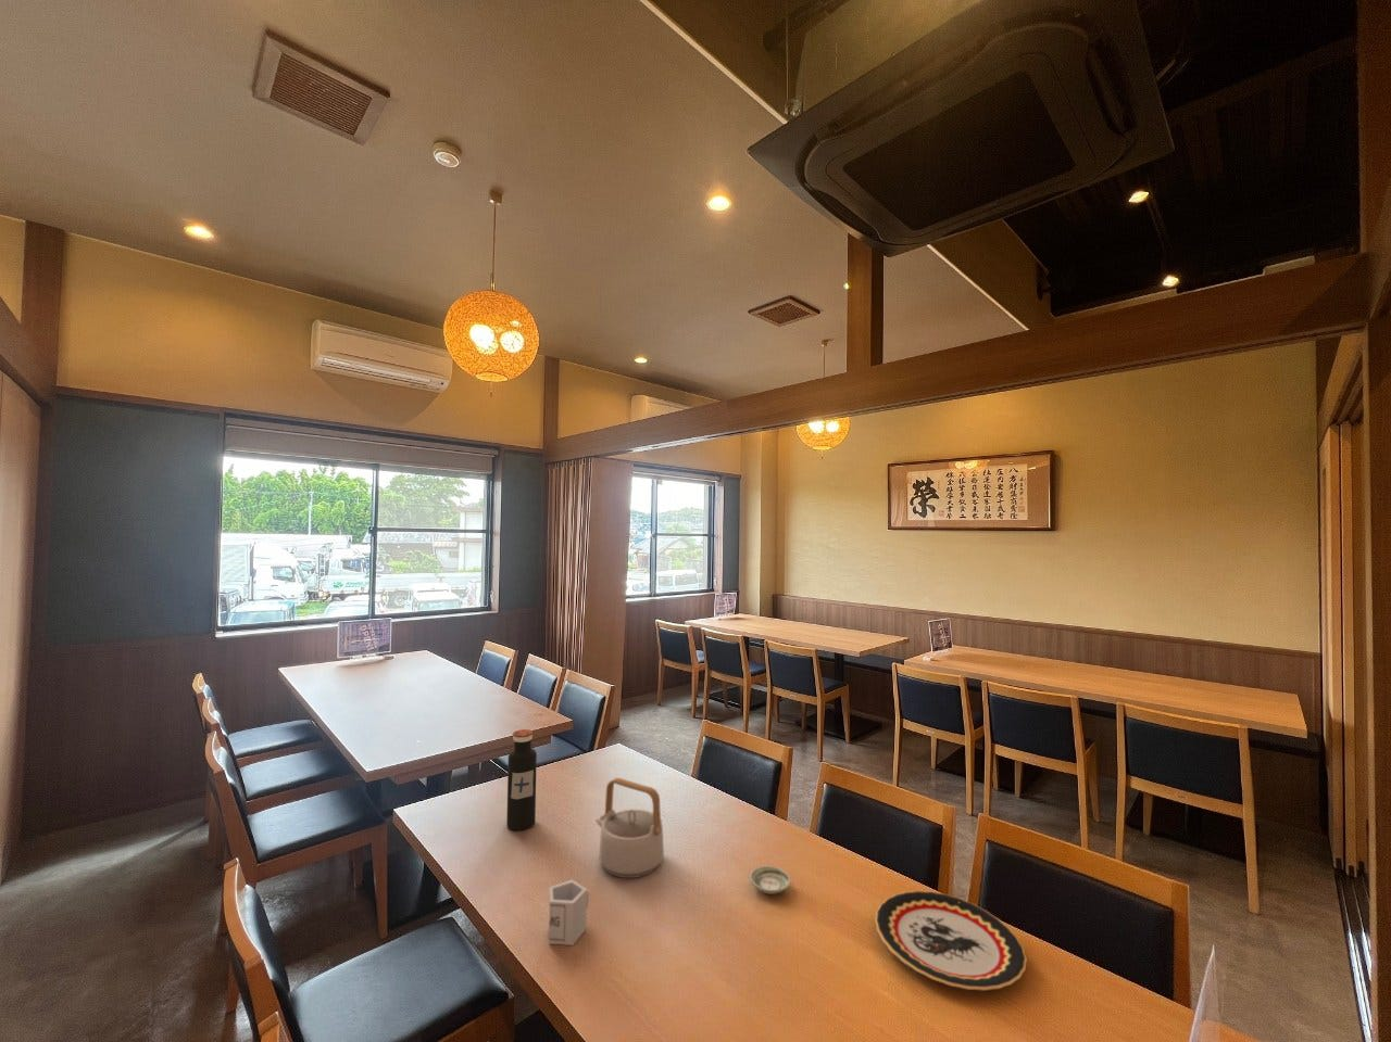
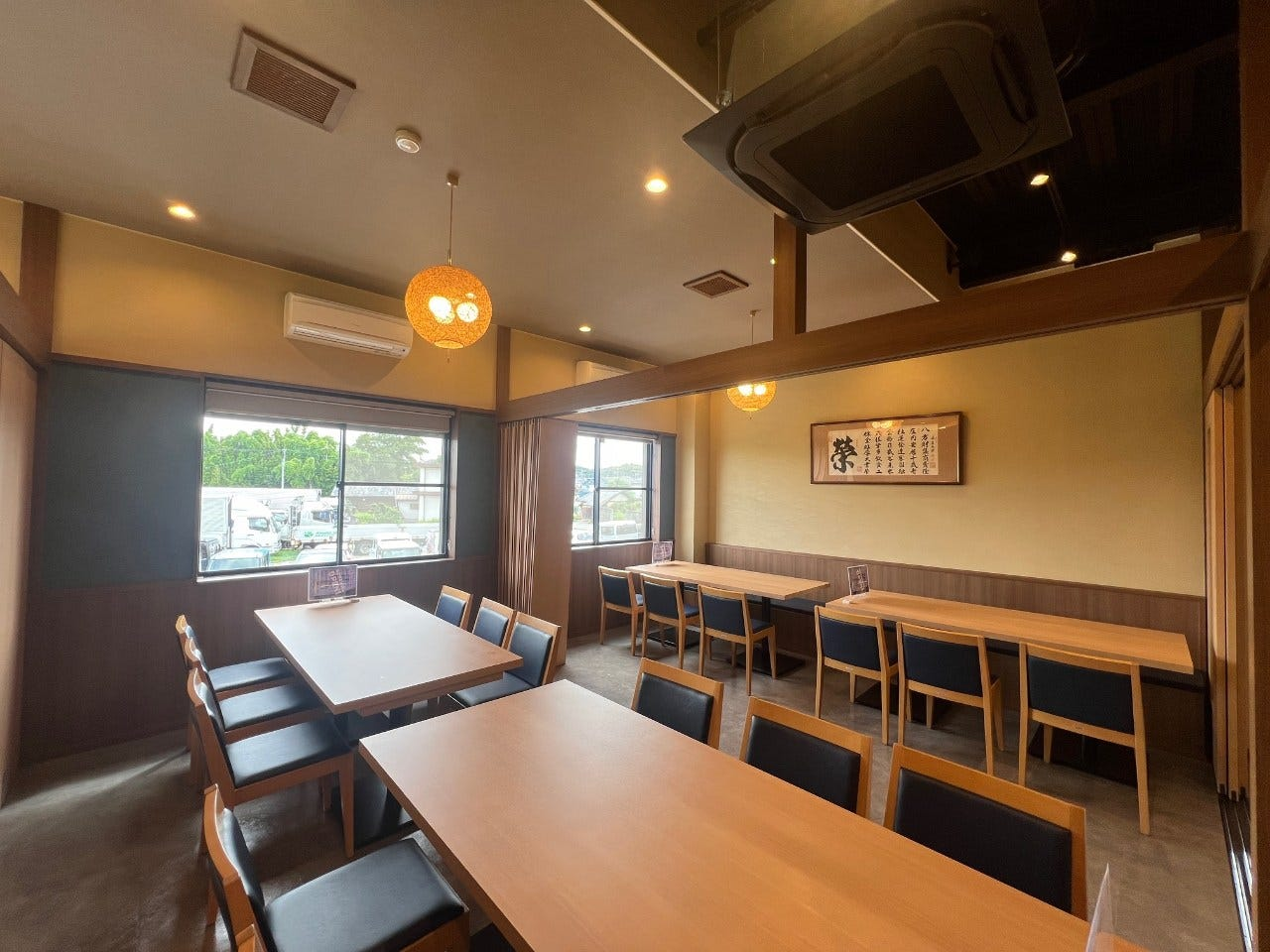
- water bottle (521, 777)
- teapot (626, 821)
- saucer (769, 882)
- plate (946, 939)
- cup (568, 910)
